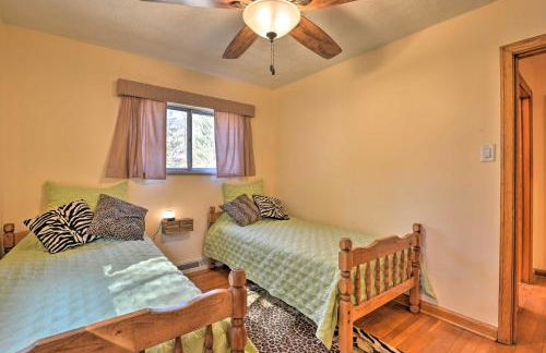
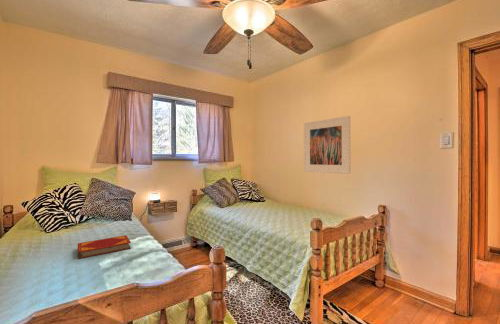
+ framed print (325, 146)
+ hardback book (104, 245)
